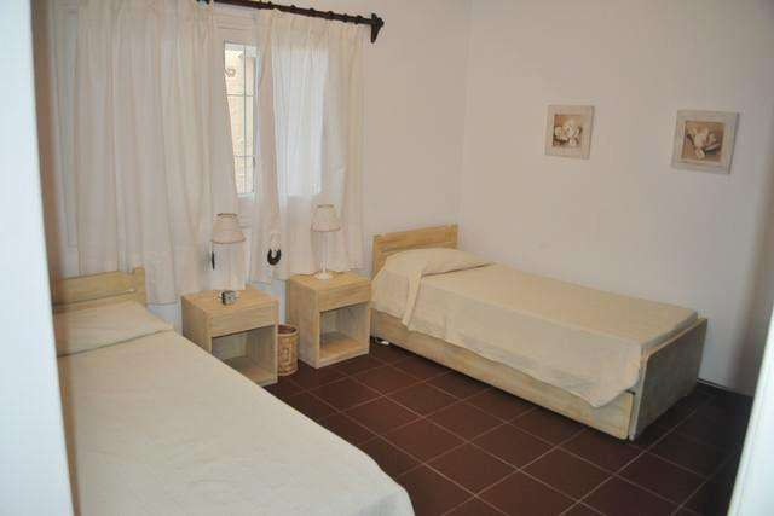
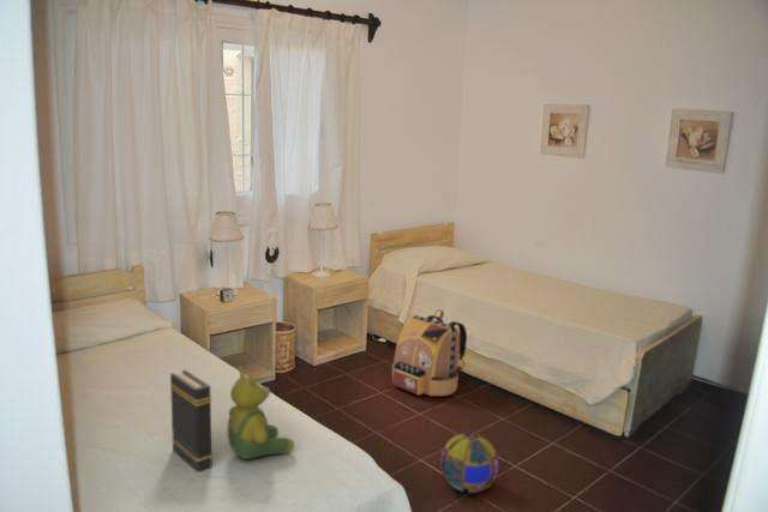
+ backpack (430, 348)
+ ball (468, 462)
+ teddy bear (259, 410)
+ book (191, 420)
